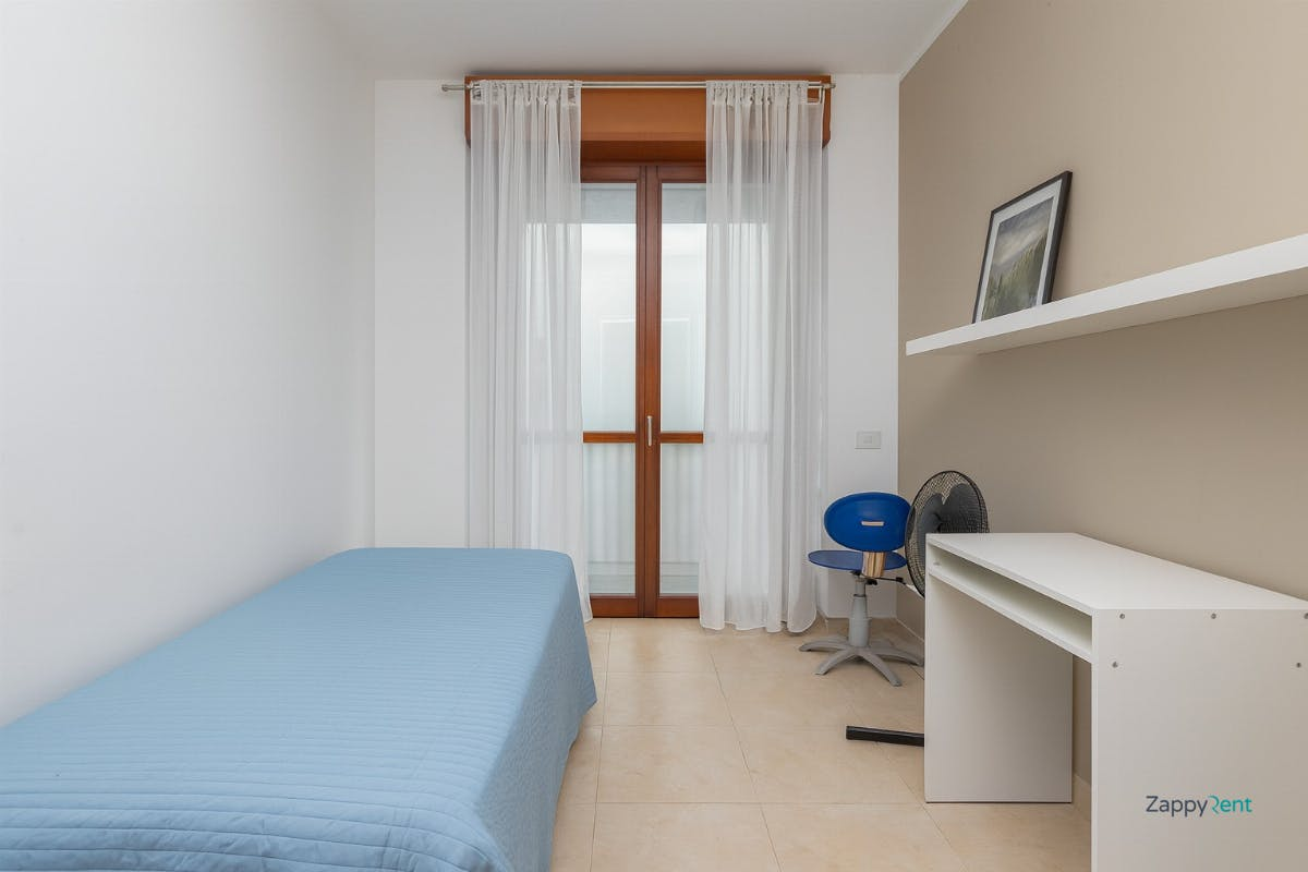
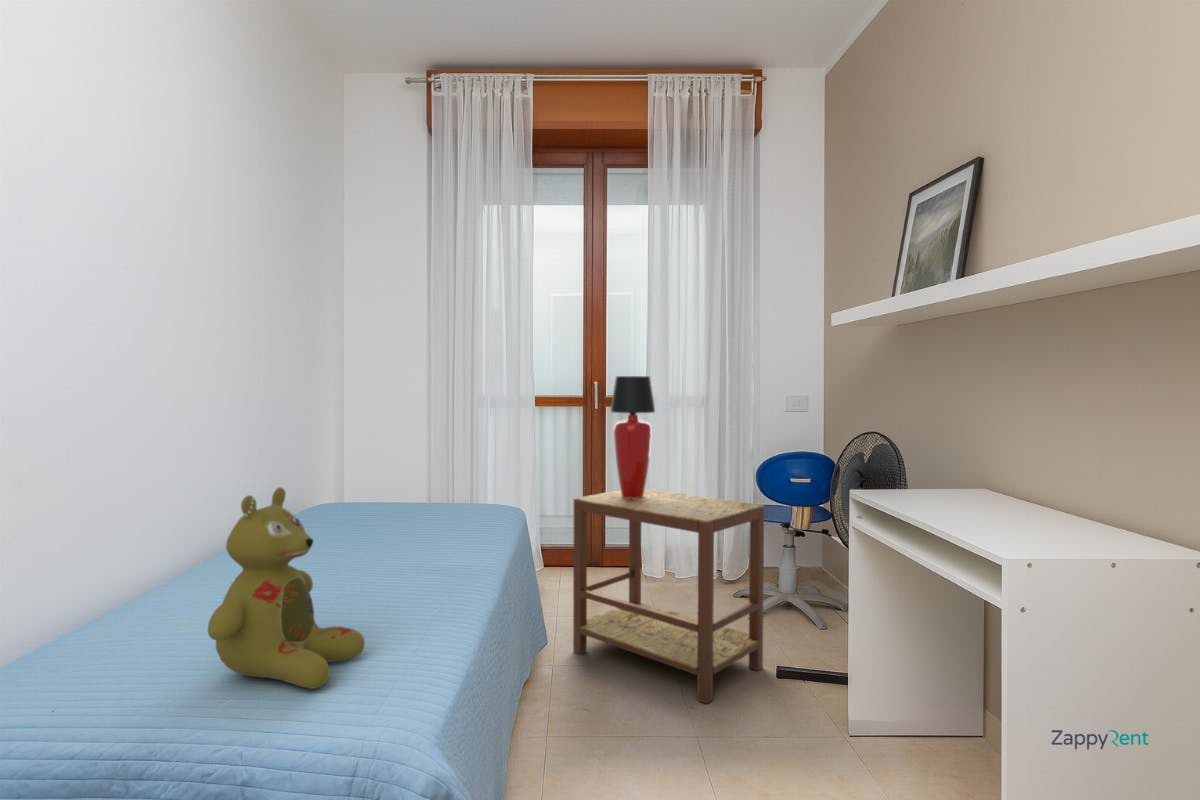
+ side table (640, 580)
+ stuffed bear (290, 581)
+ table lamp (632, 436)
